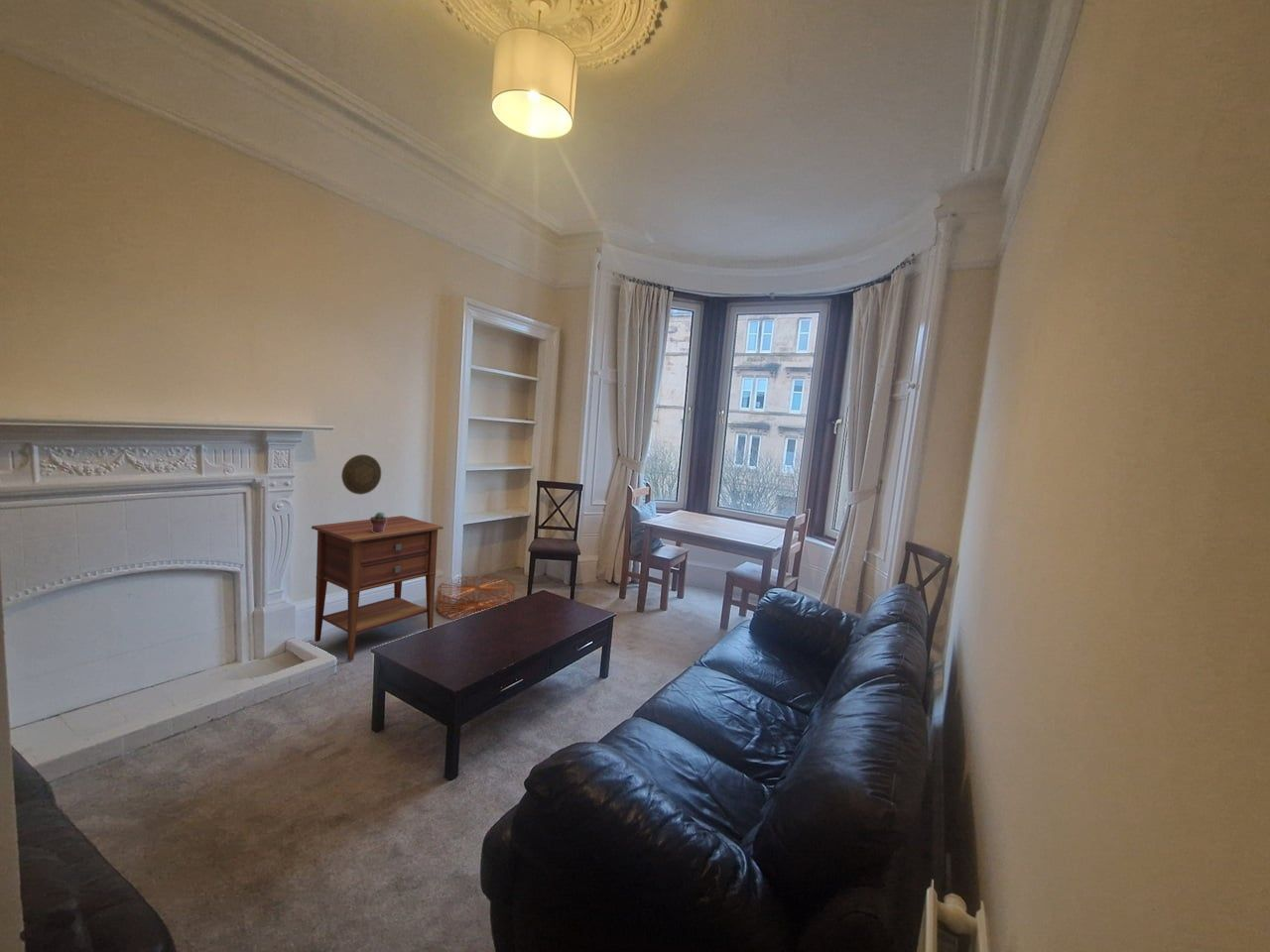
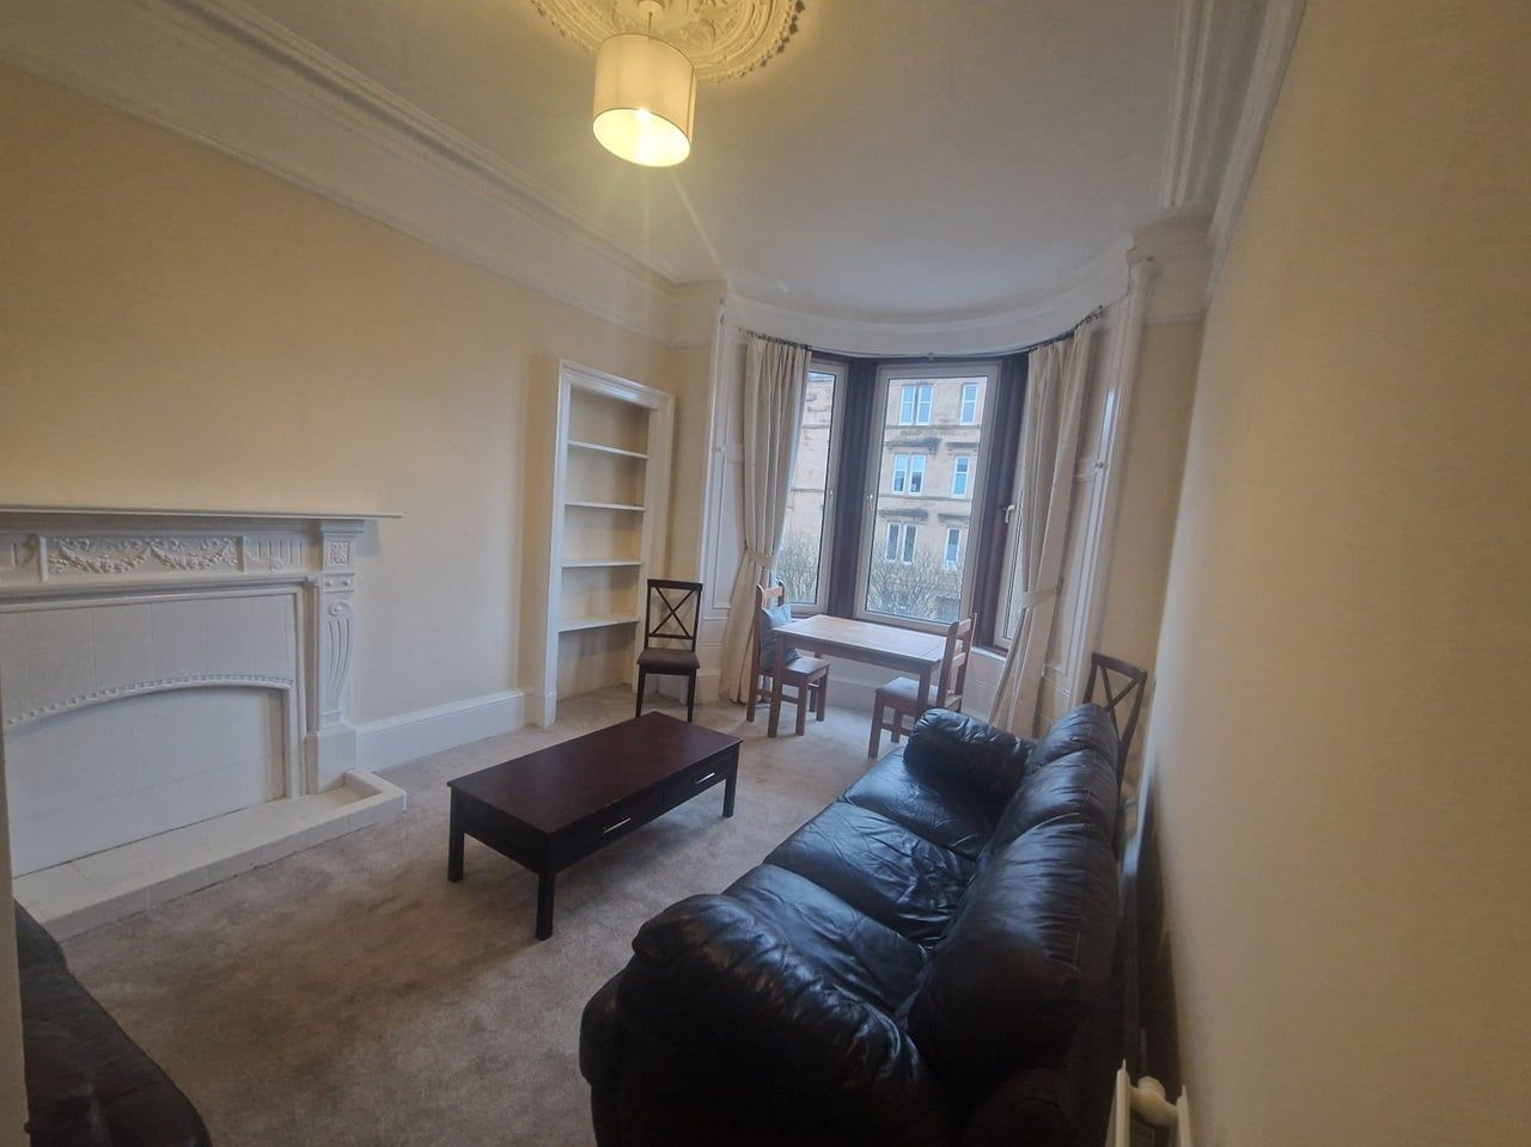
- nightstand (378, 581)
- basket (475, 597)
- decorative plate (362, 474)
- potted succulent (378, 522)
